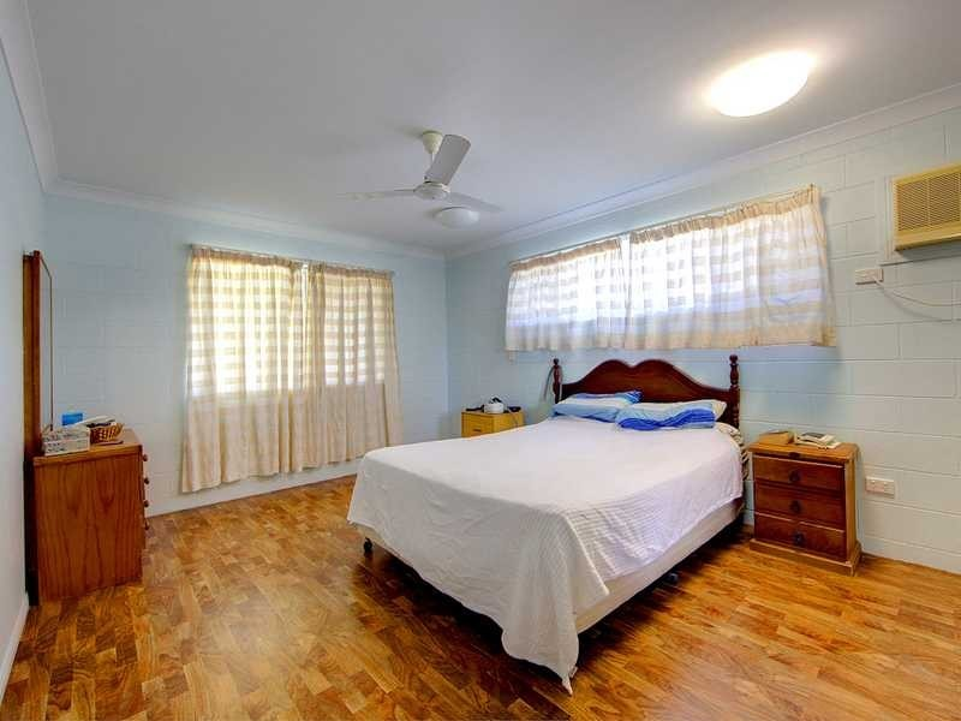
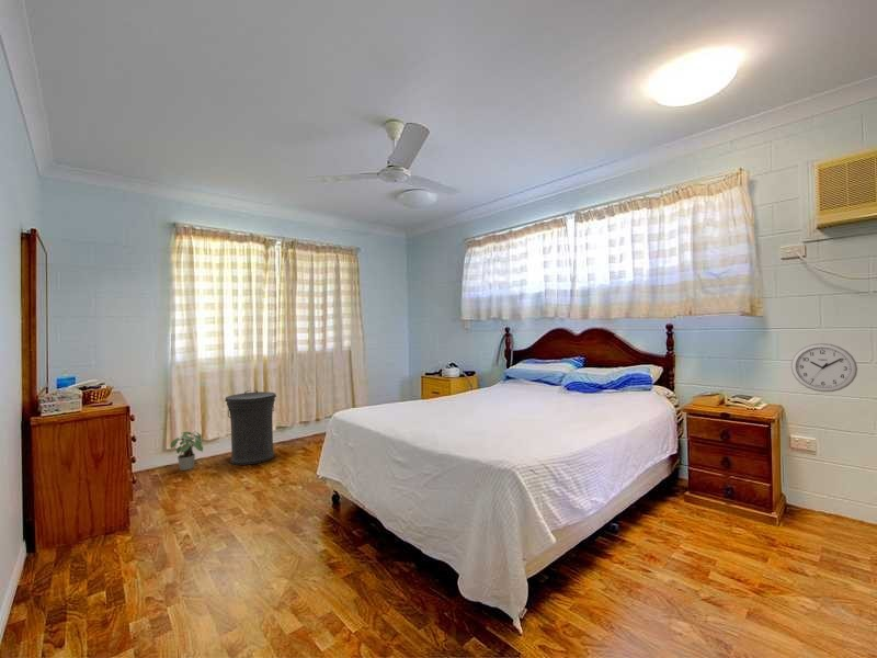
+ trash can (251, 423)
+ potted plant (187, 451)
+ wall clock (822, 367)
